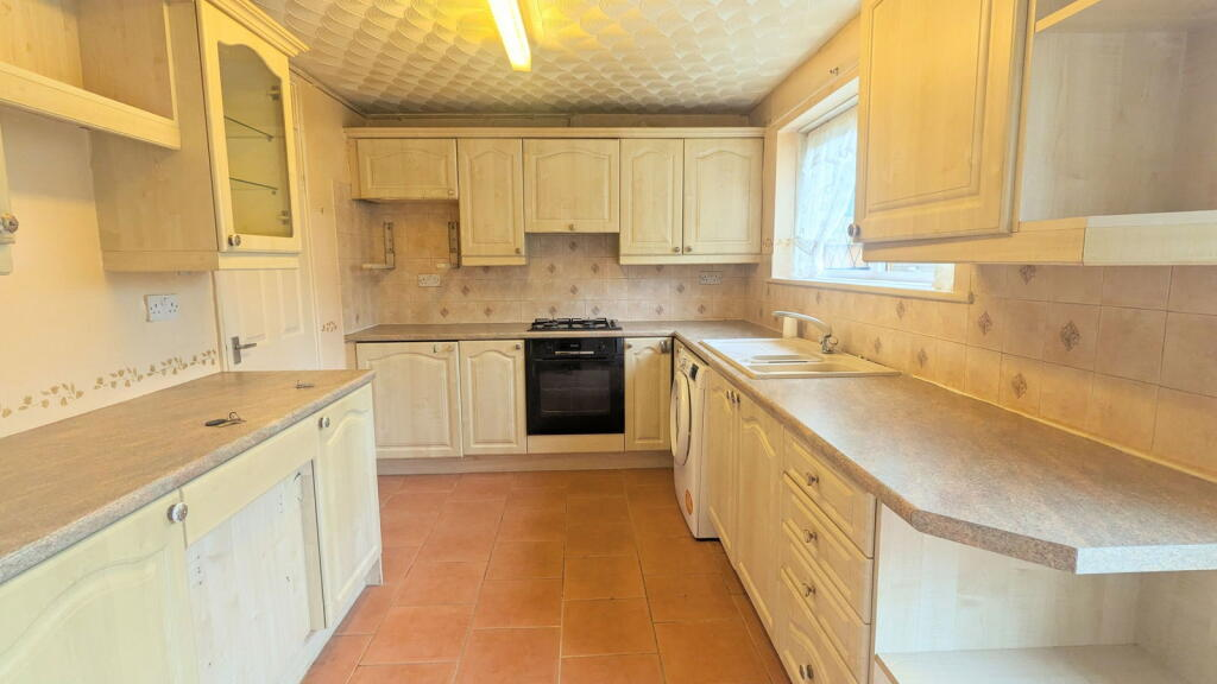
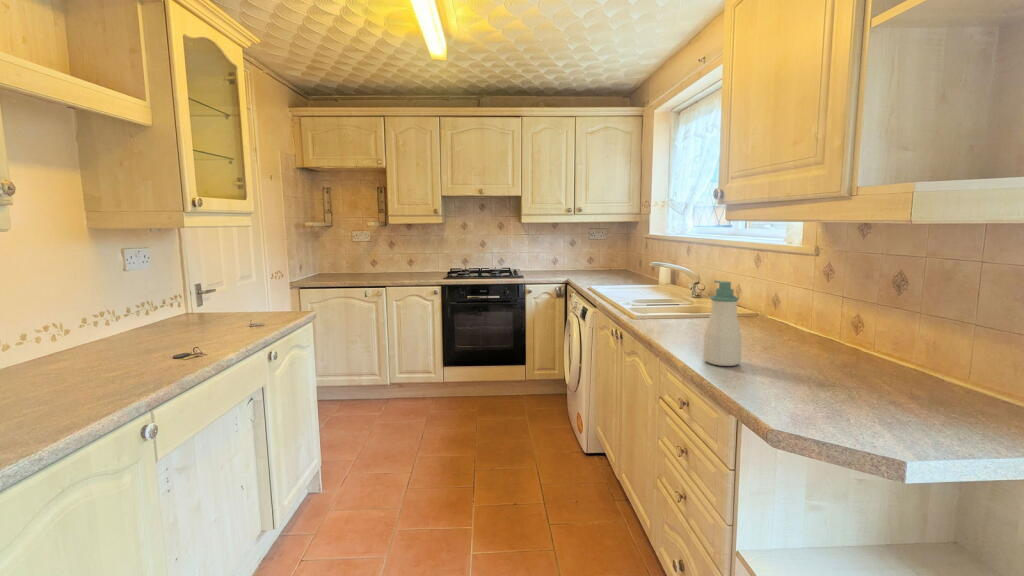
+ soap bottle (723, 322)
